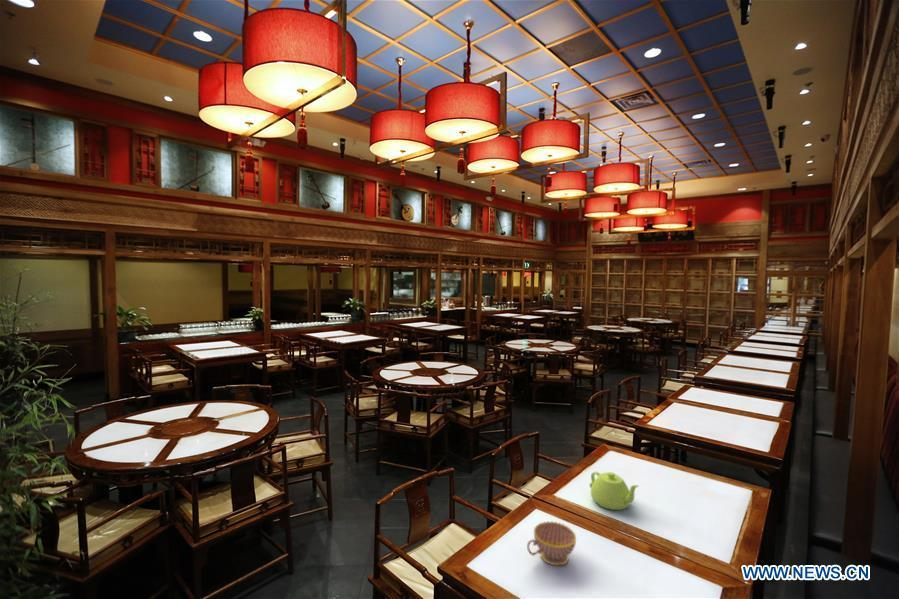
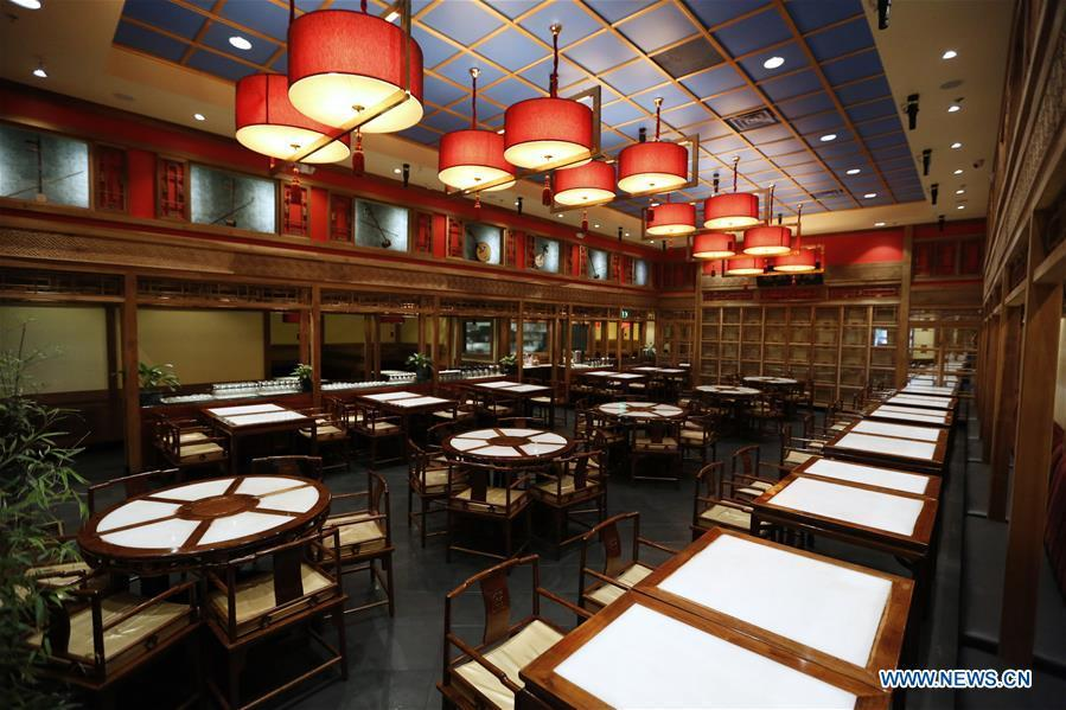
- teacup (550, 544)
- teapot (612, 488)
